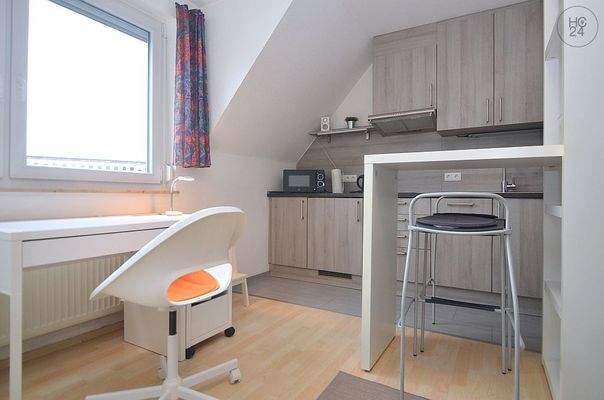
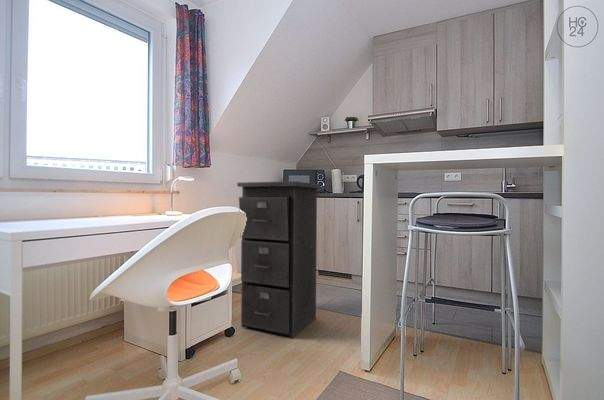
+ filing cabinet (277, 253)
